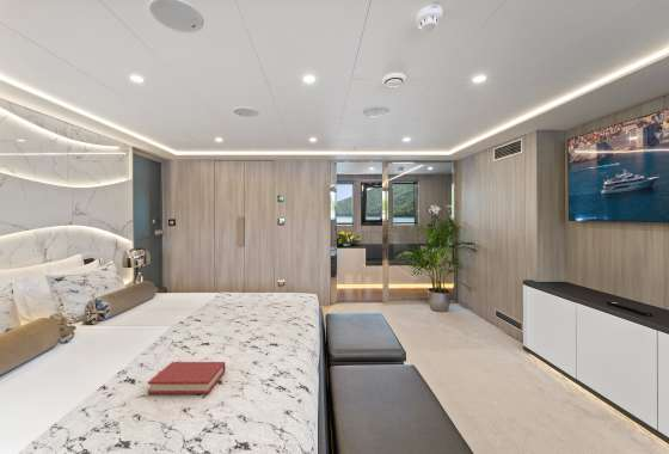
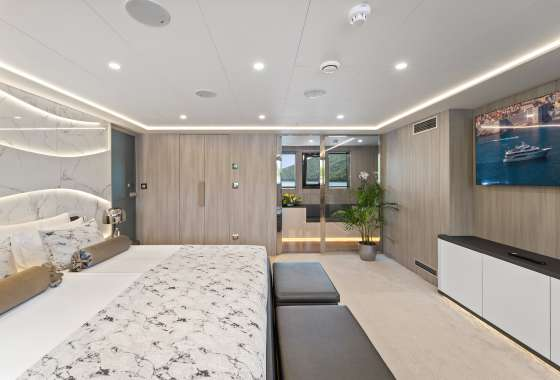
- hardback book (189, 376)
